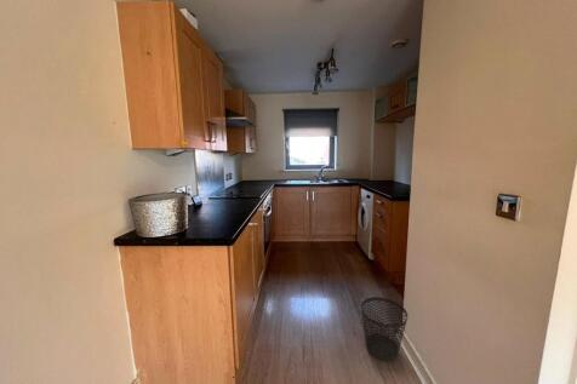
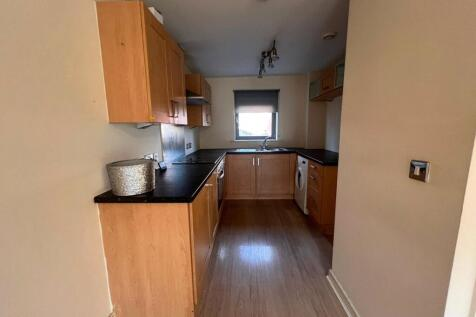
- wastebasket (382, 329)
